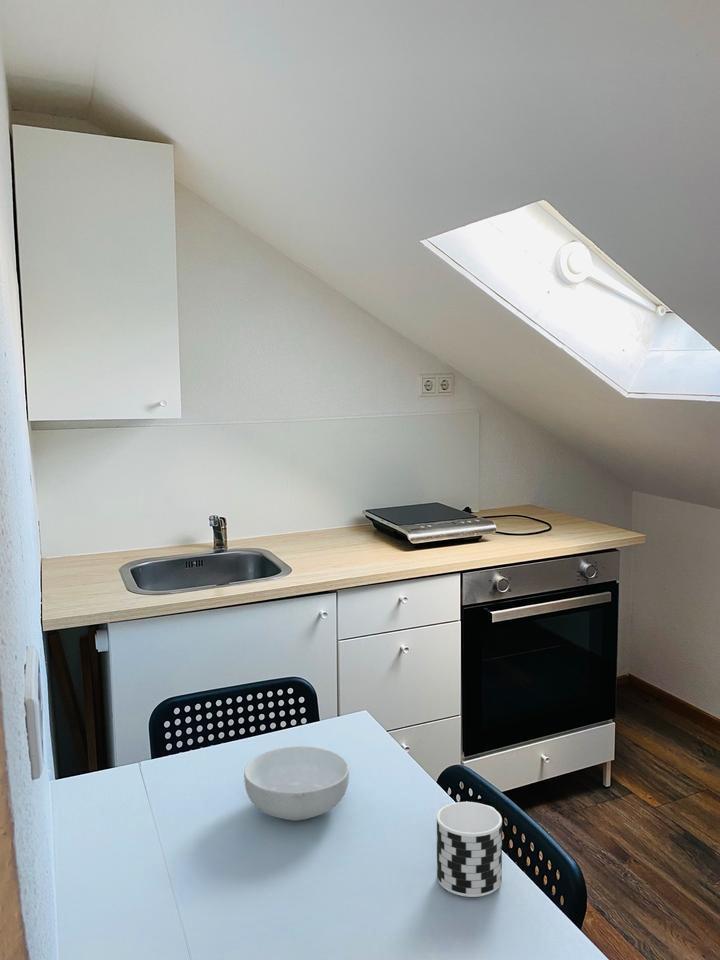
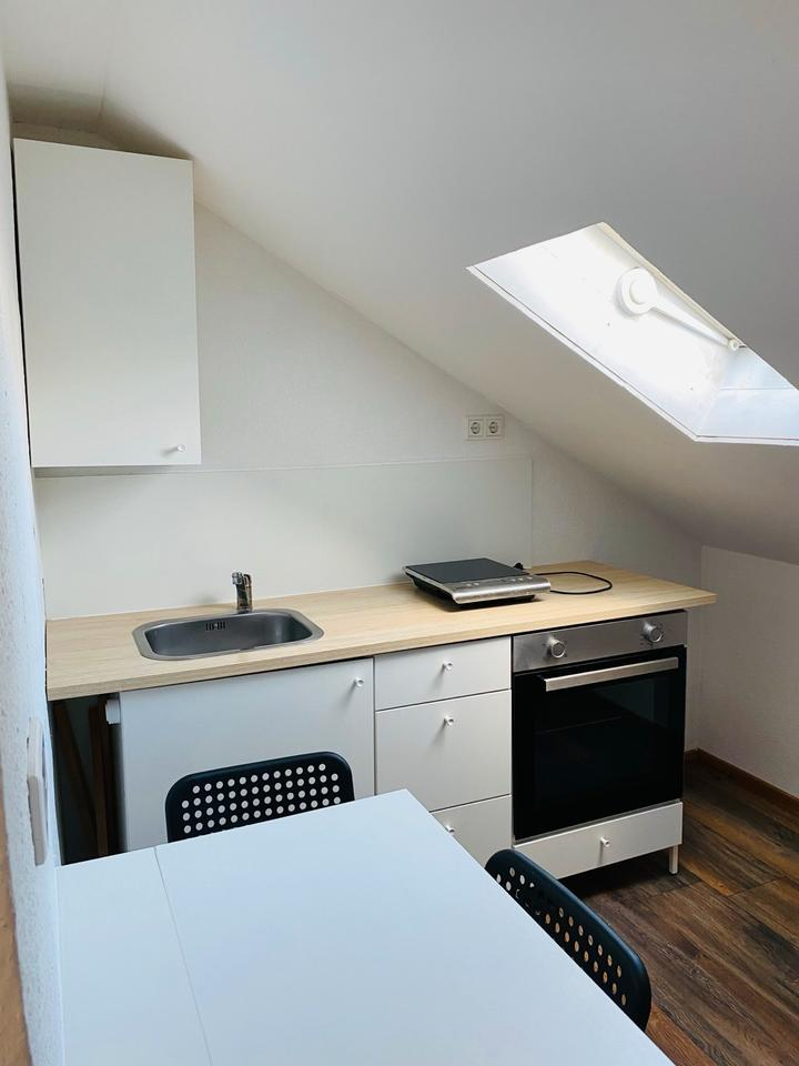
- cup (474, 843)
- cereal bowl (297, 788)
